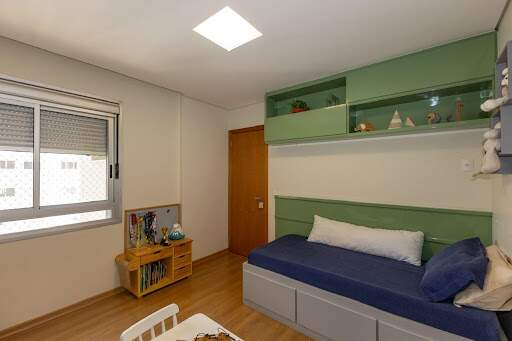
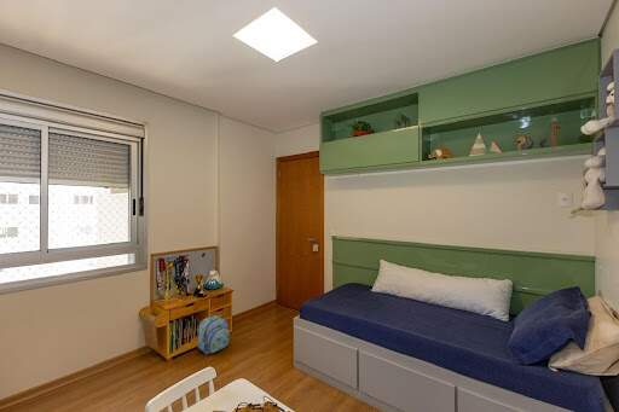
+ backpack (214, 333)
